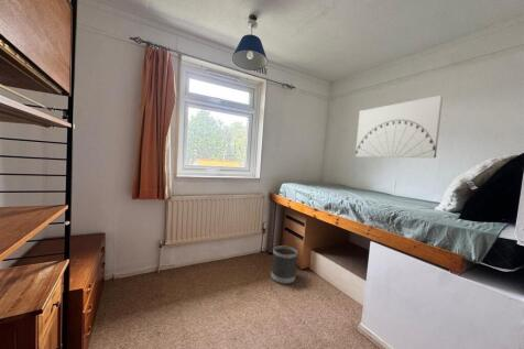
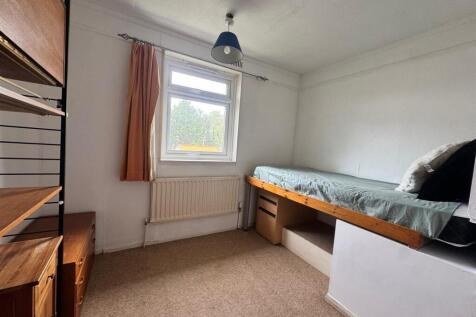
- wastebasket (284, 263)
- wall art (392, 131)
